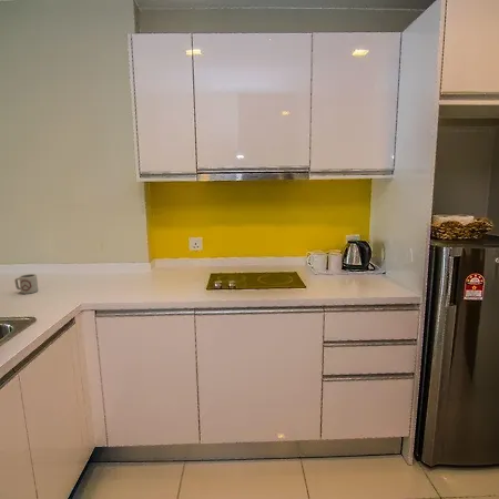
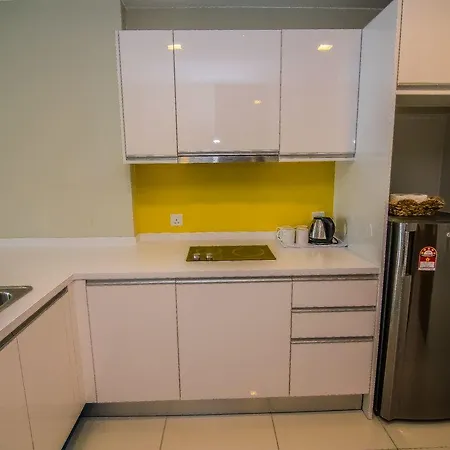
- cup (26, 283)
